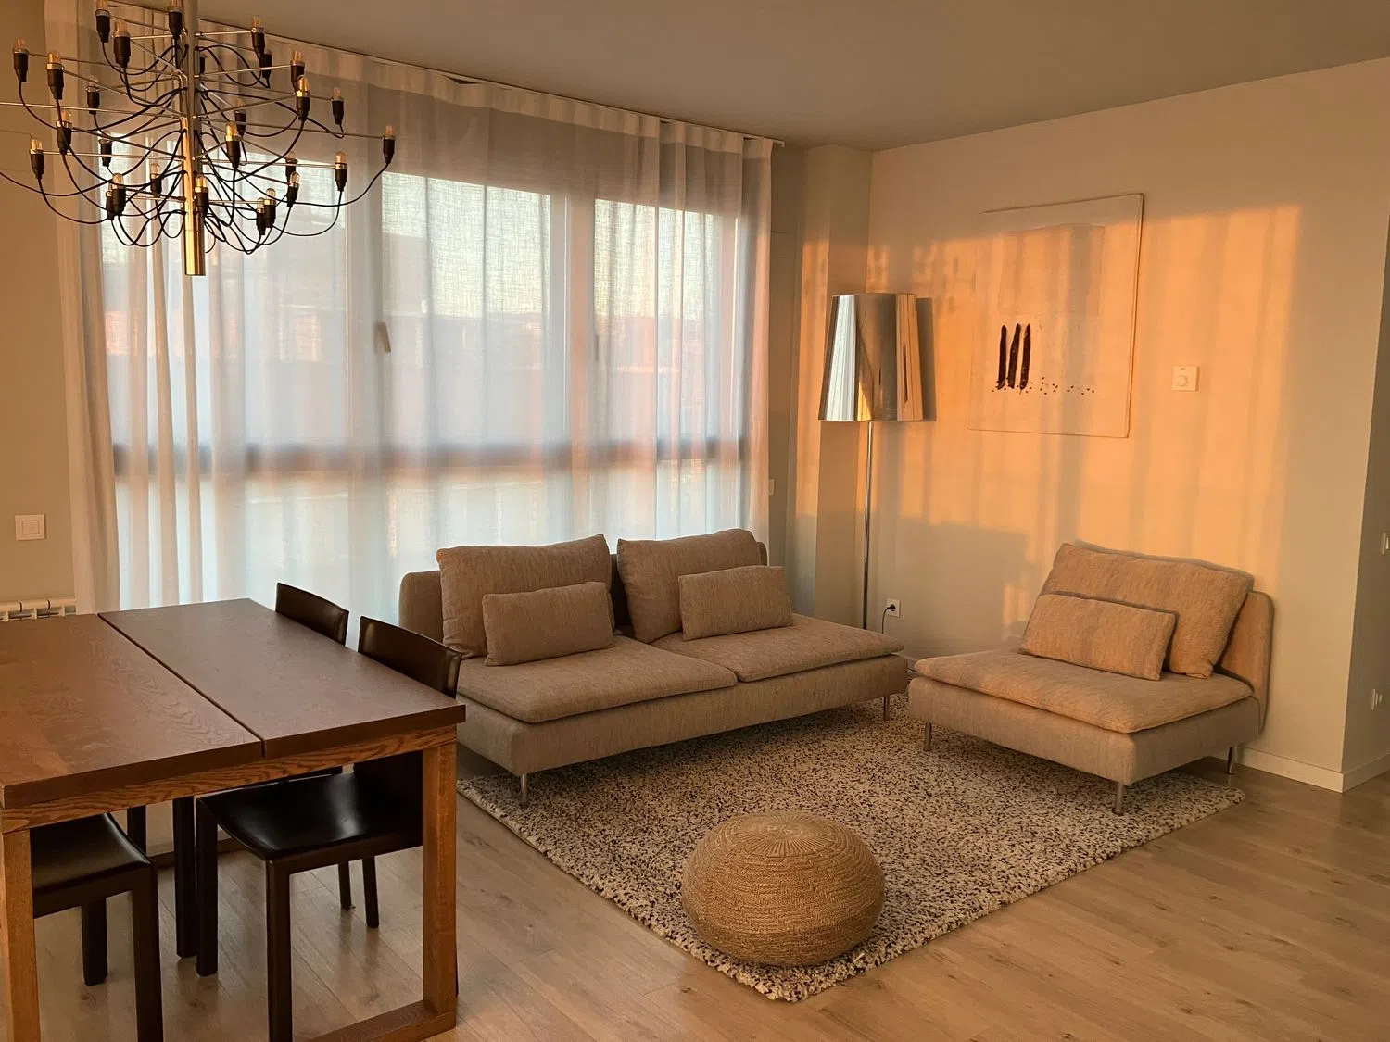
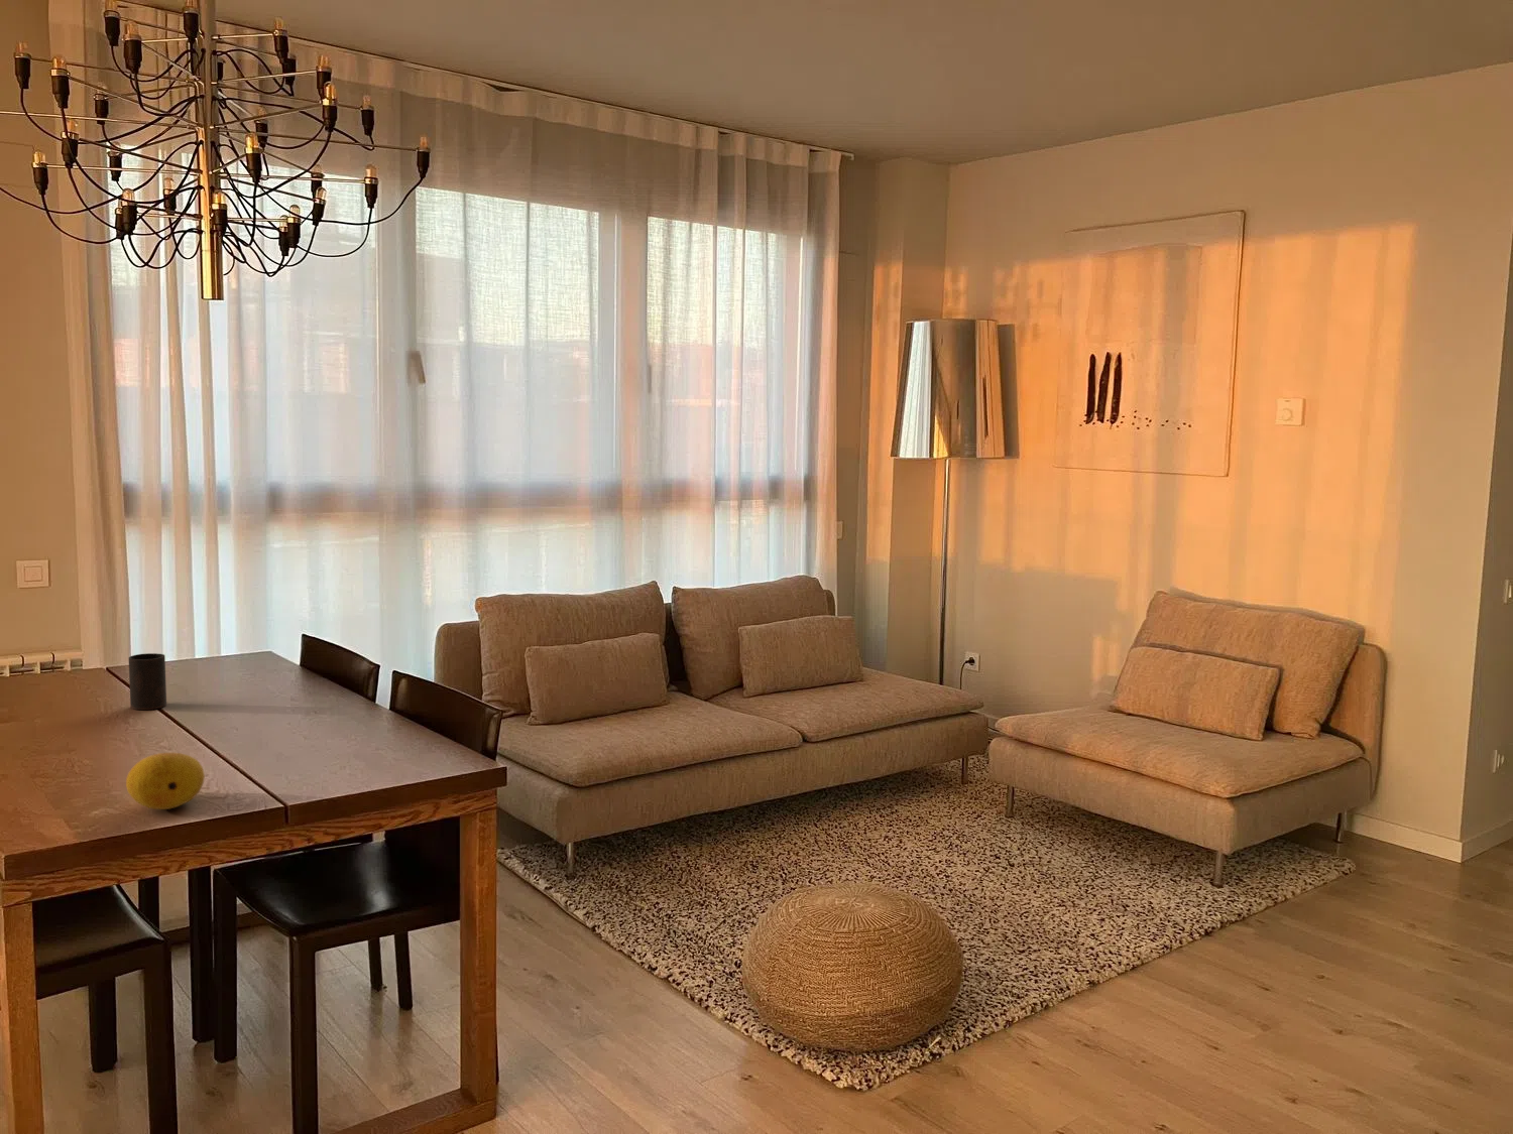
+ fruit (166, 777)
+ cup (148, 680)
